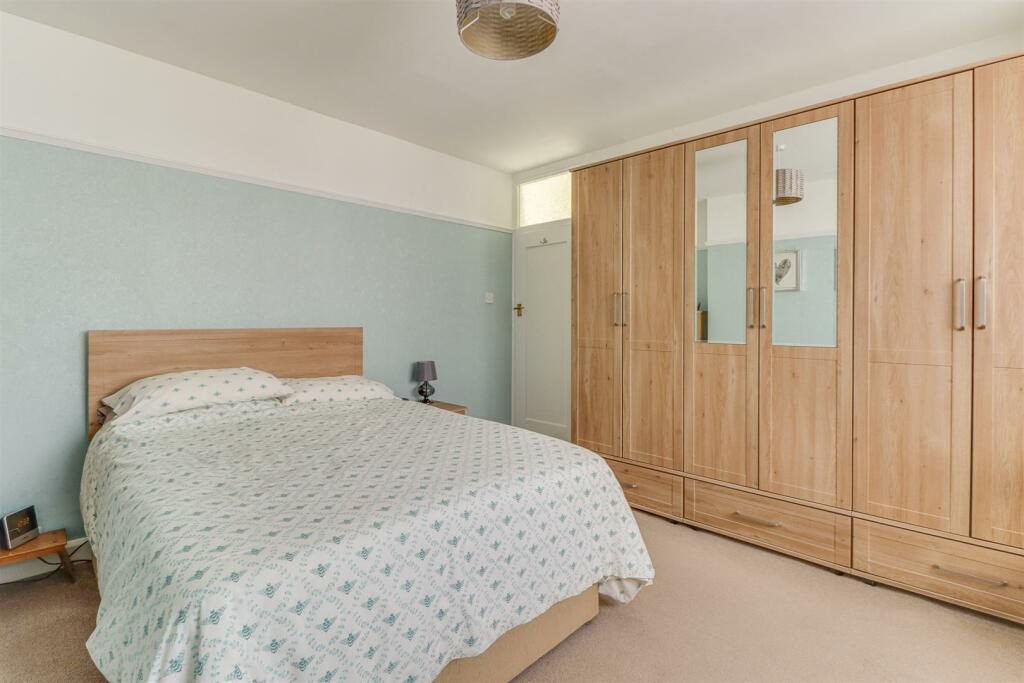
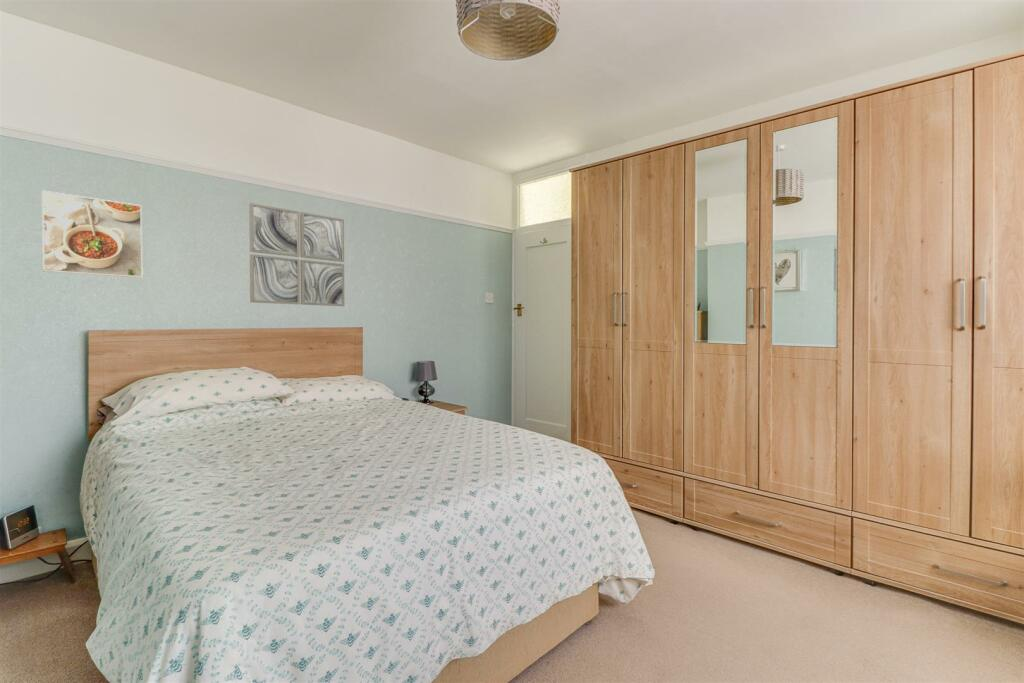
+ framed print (94, 236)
+ wall art (299, 259)
